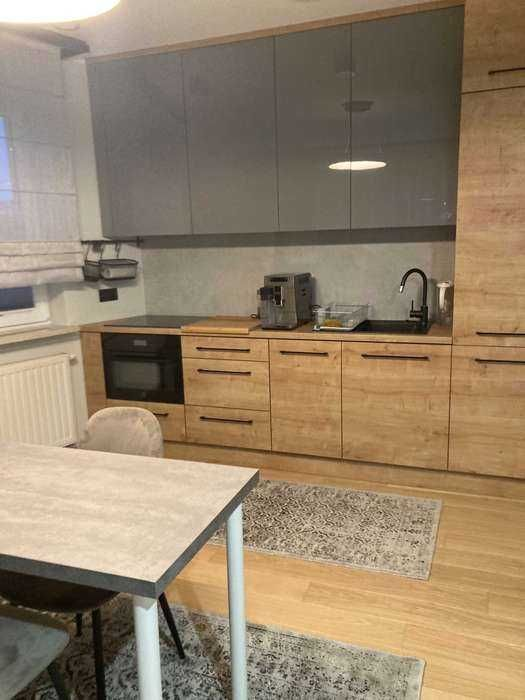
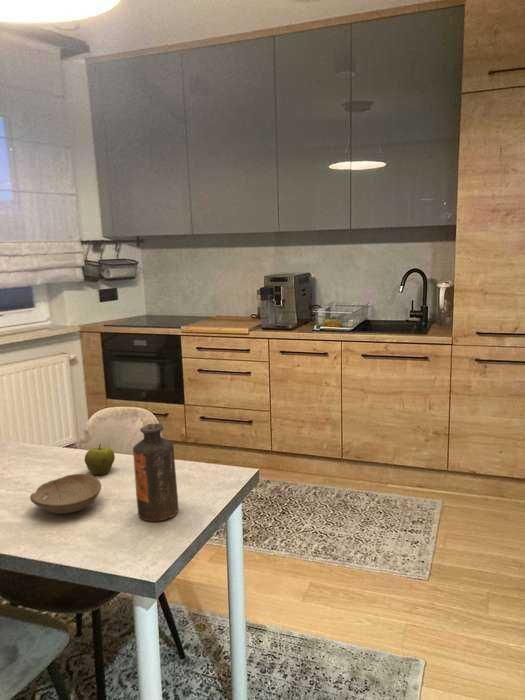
+ bowl (67, 497)
+ apple (99, 458)
+ bottle (155, 470)
